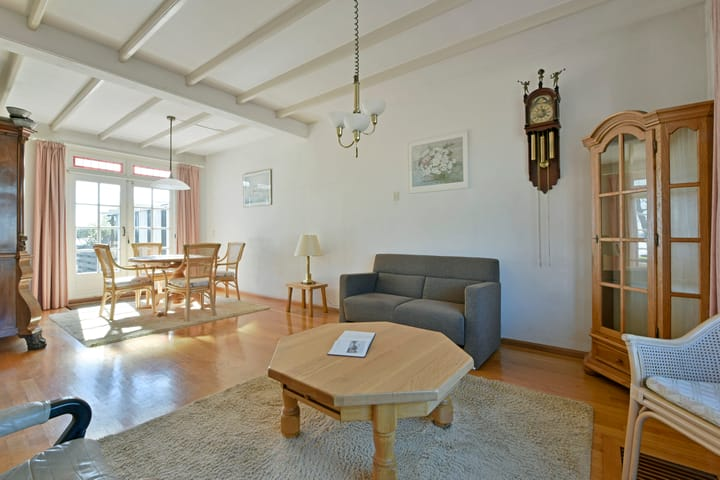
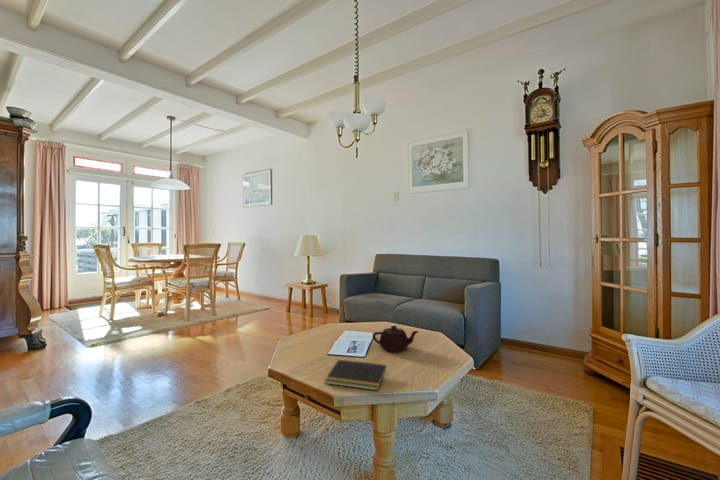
+ teapot (395, 337)
+ notepad (356, 373)
